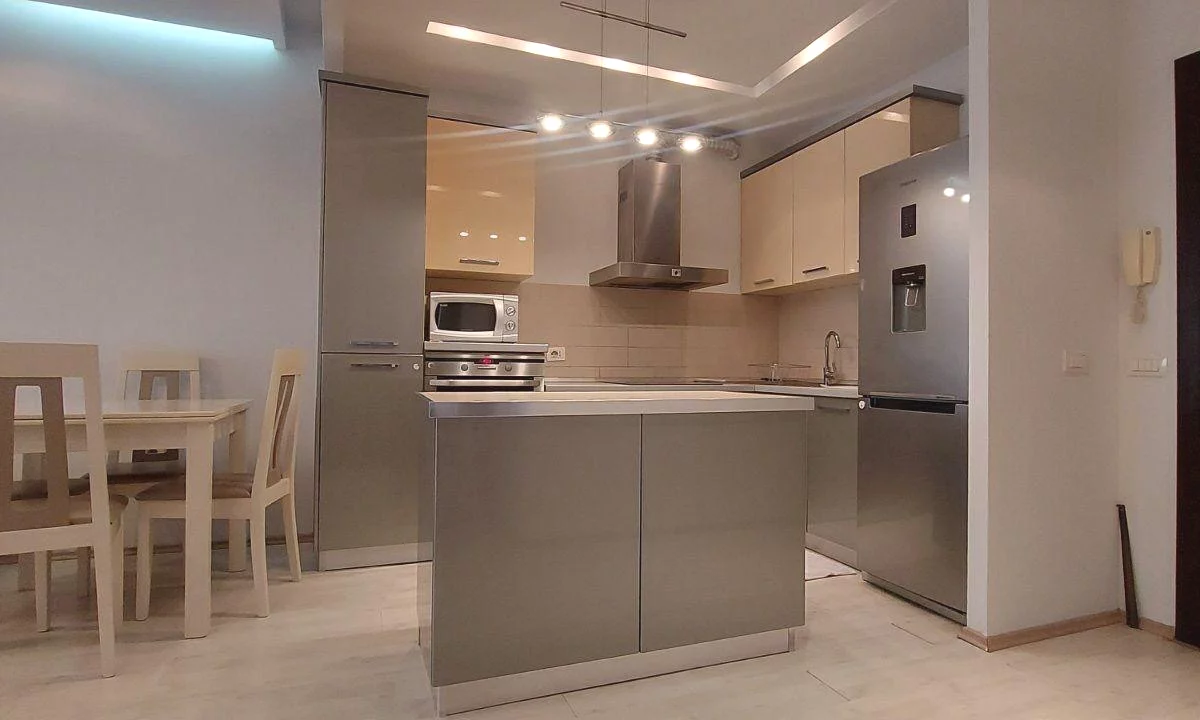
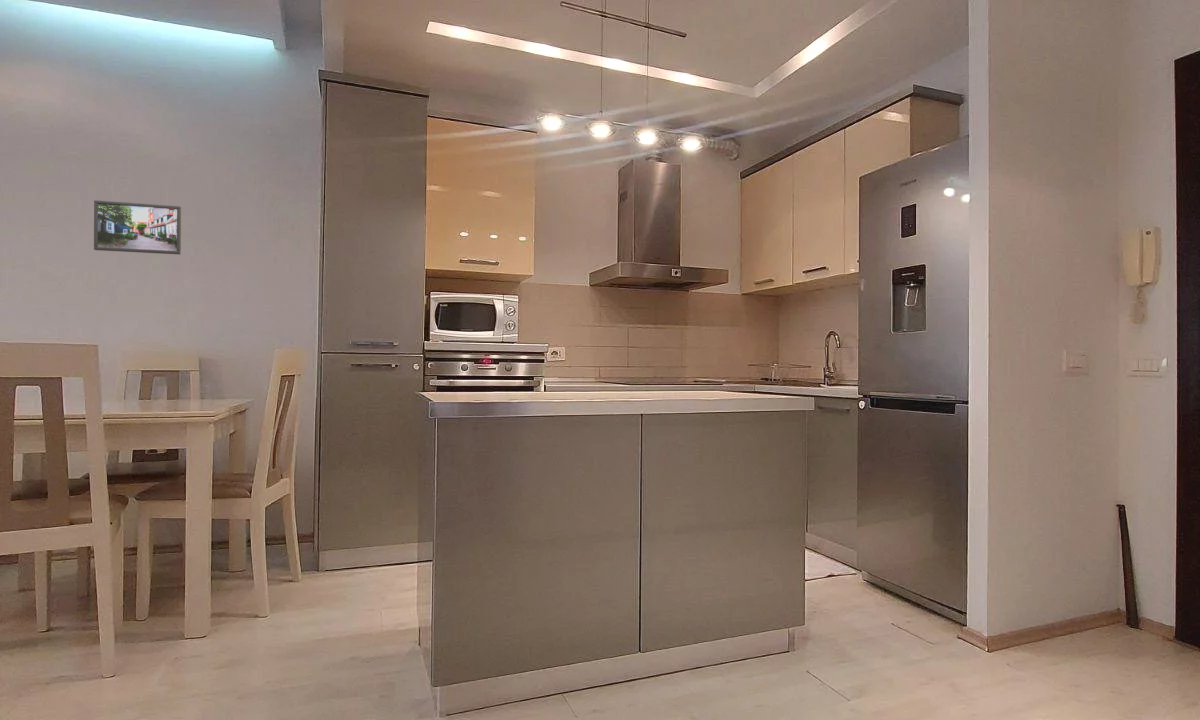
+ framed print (138, 227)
